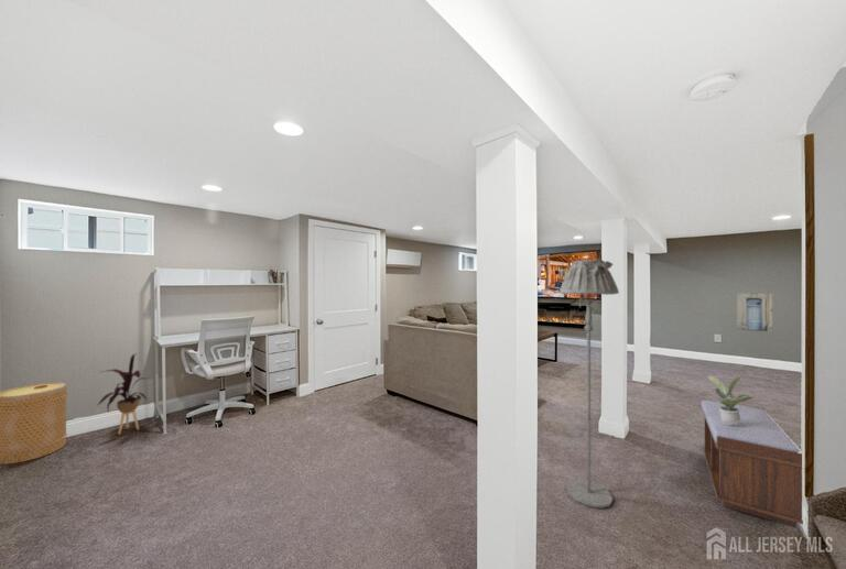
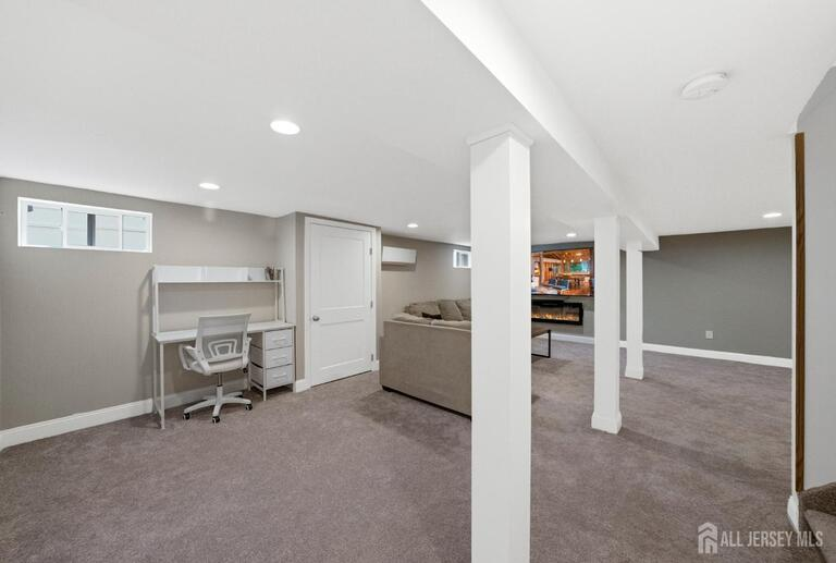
- bench (742, 452)
- potted plant (738, 401)
- floor lamp (588, 376)
- house plant (122, 393)
- basket (32, 419)
- wall art (753, 311)
